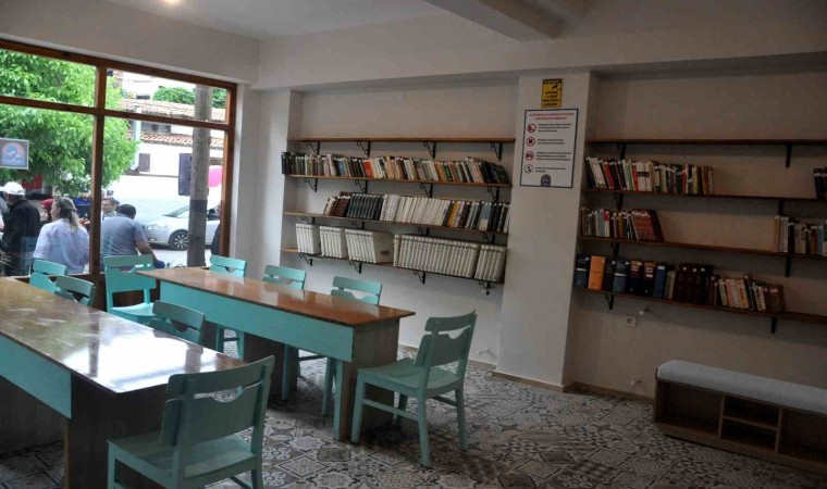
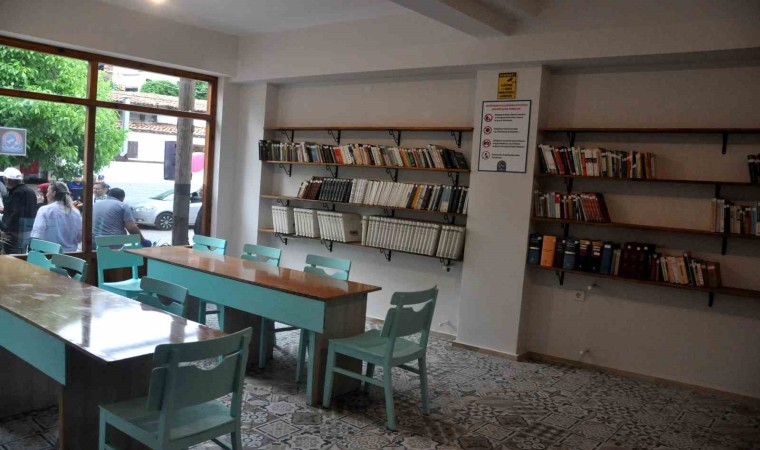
- bench (754, 414)
